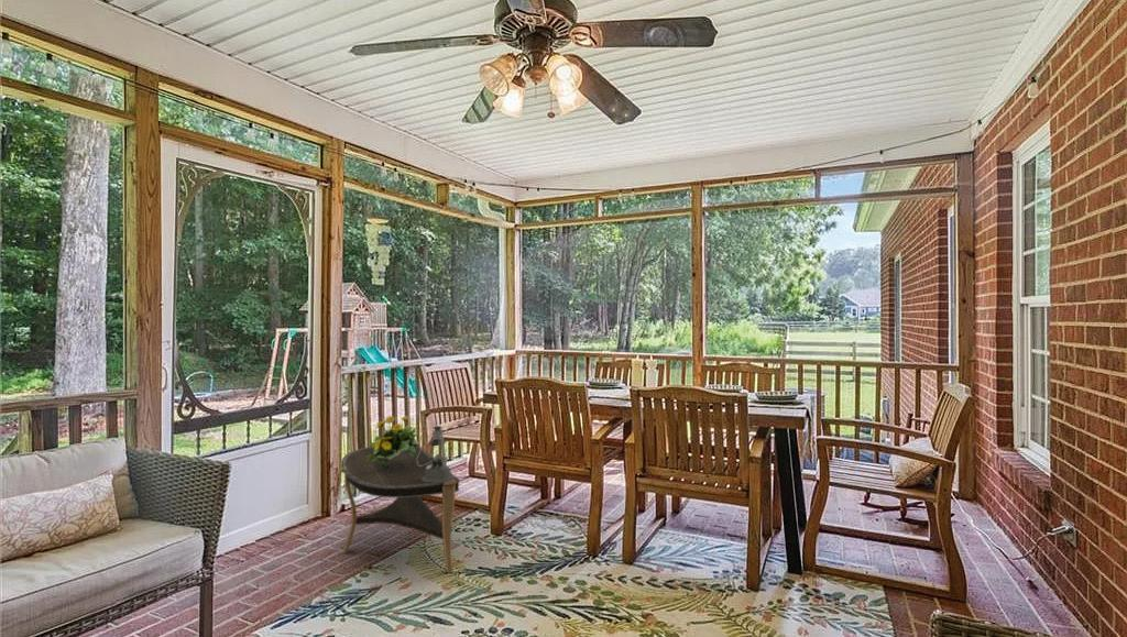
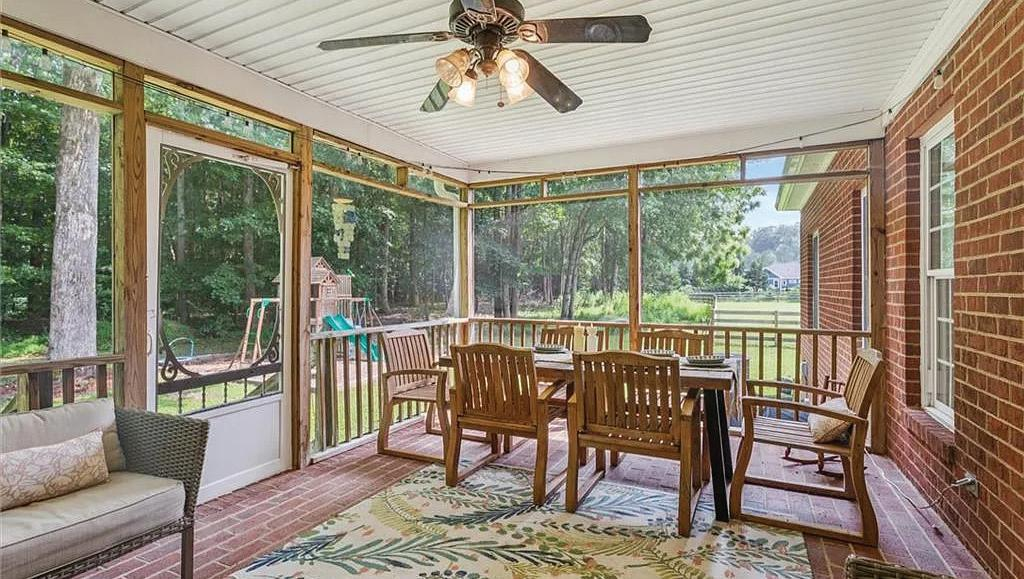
- coffee table (389, 505)
- flowering plant (395, 439)
- lantern (436, 451)
